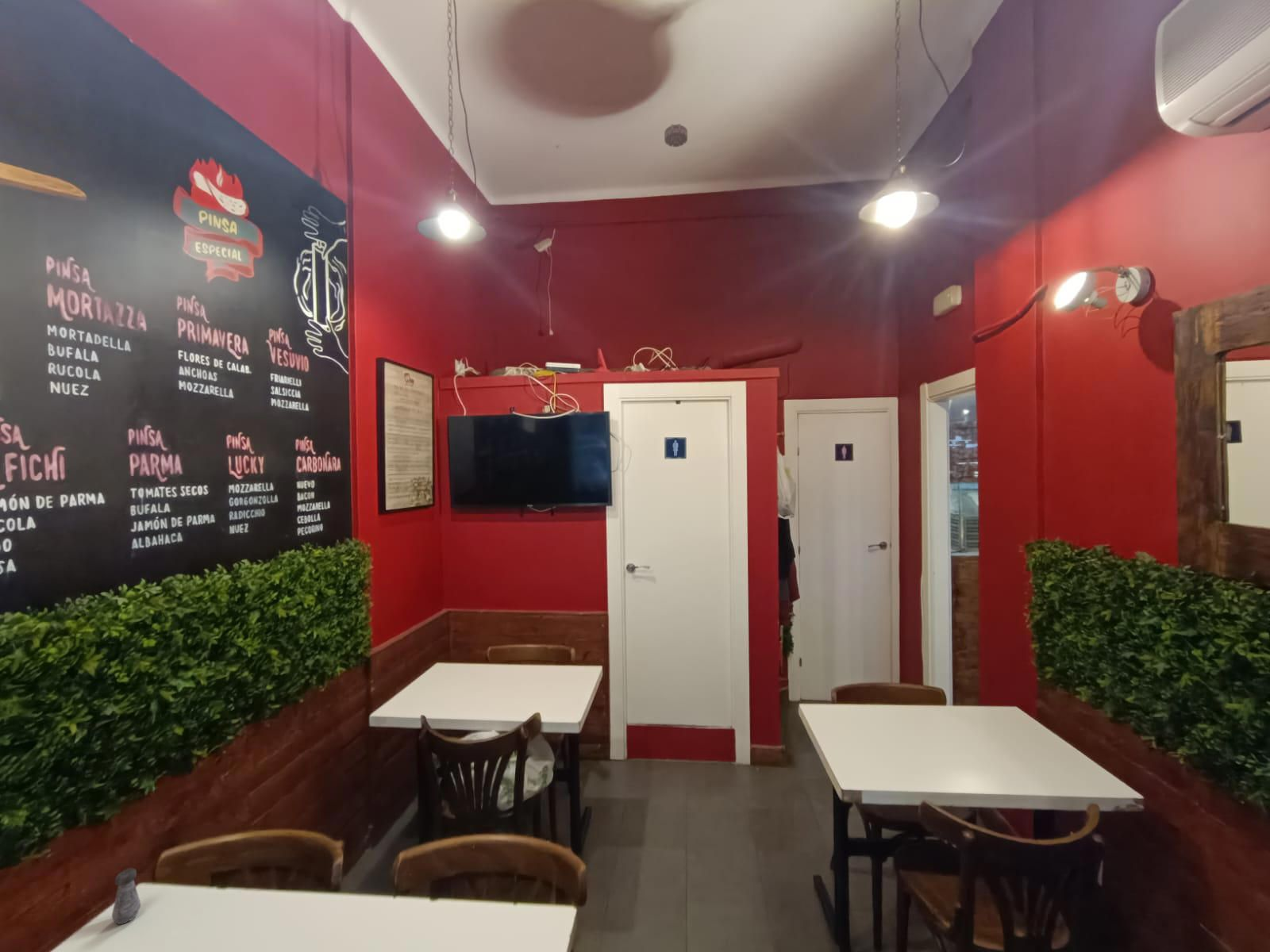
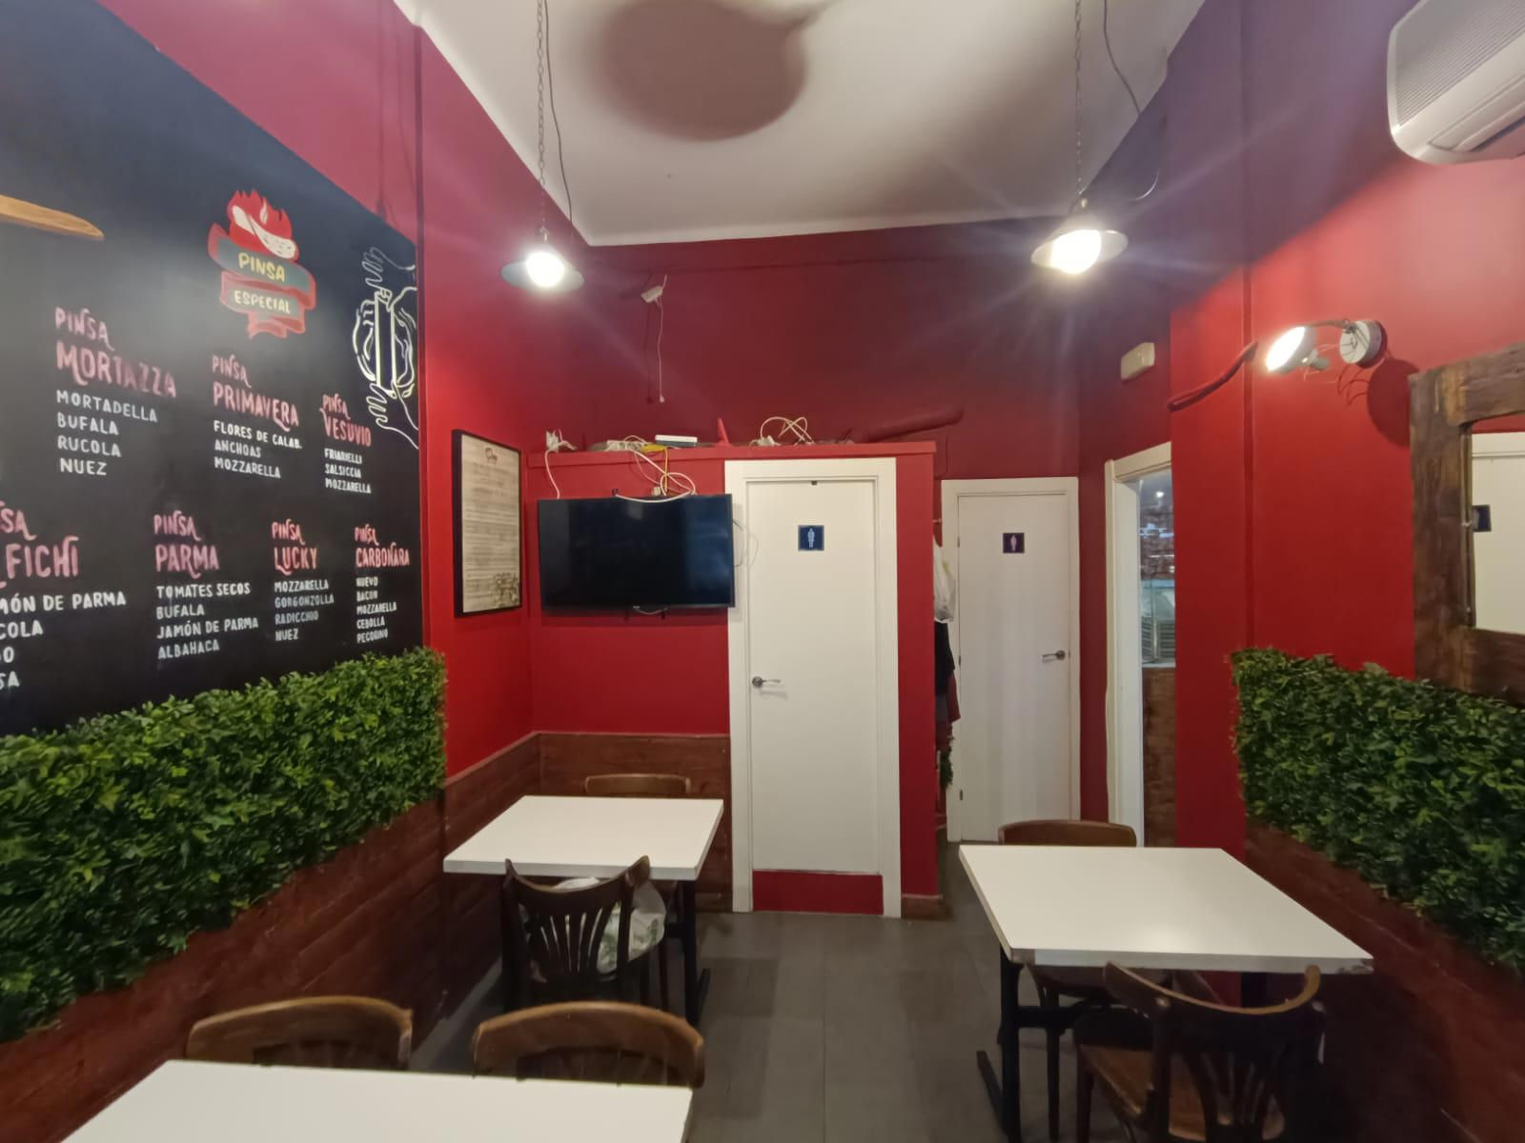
- smoke detector (675, 135)
- salt shaker (125, 895)
